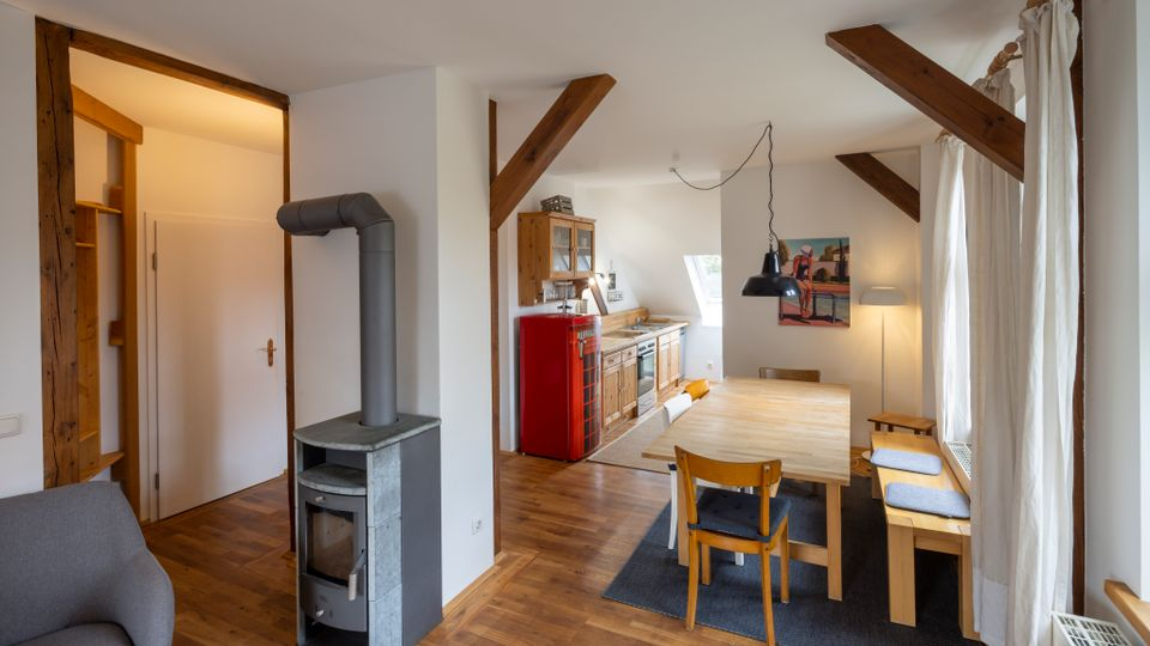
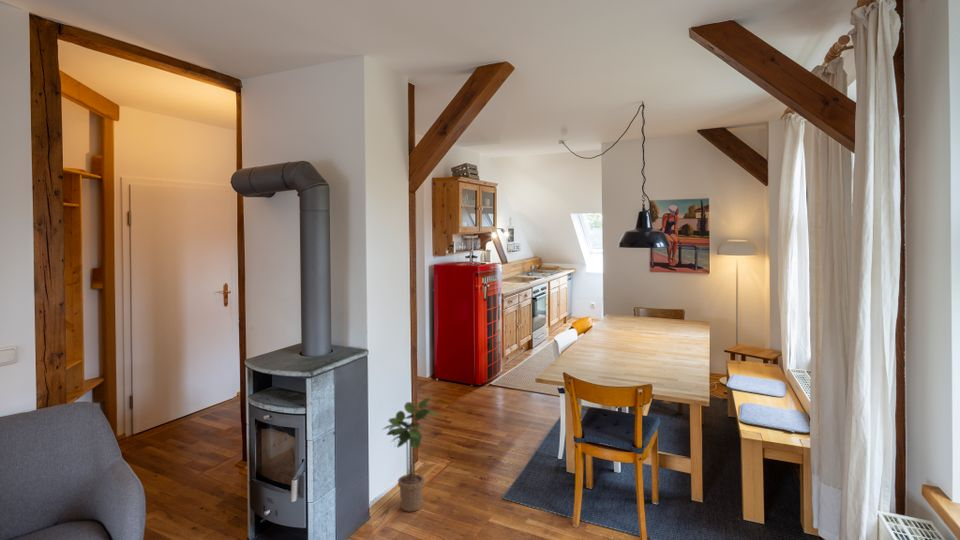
+ potted plant (407, 453)
